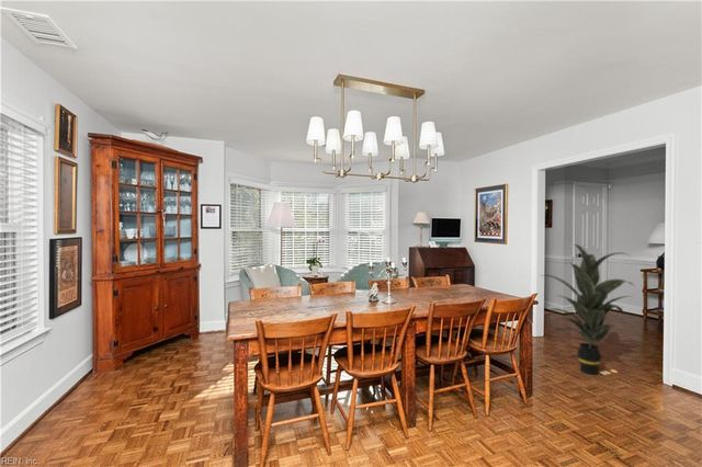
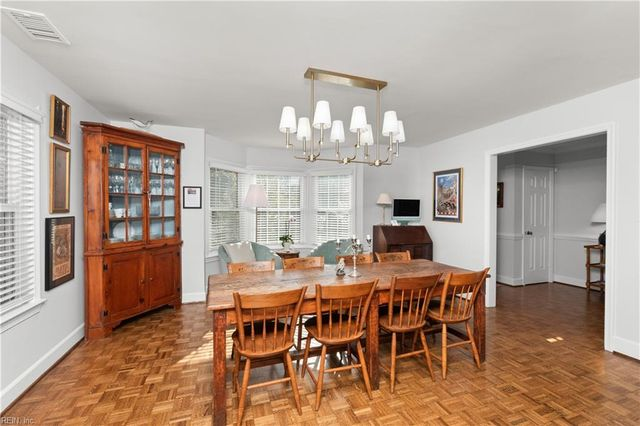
- indoor plant (587, 307)
